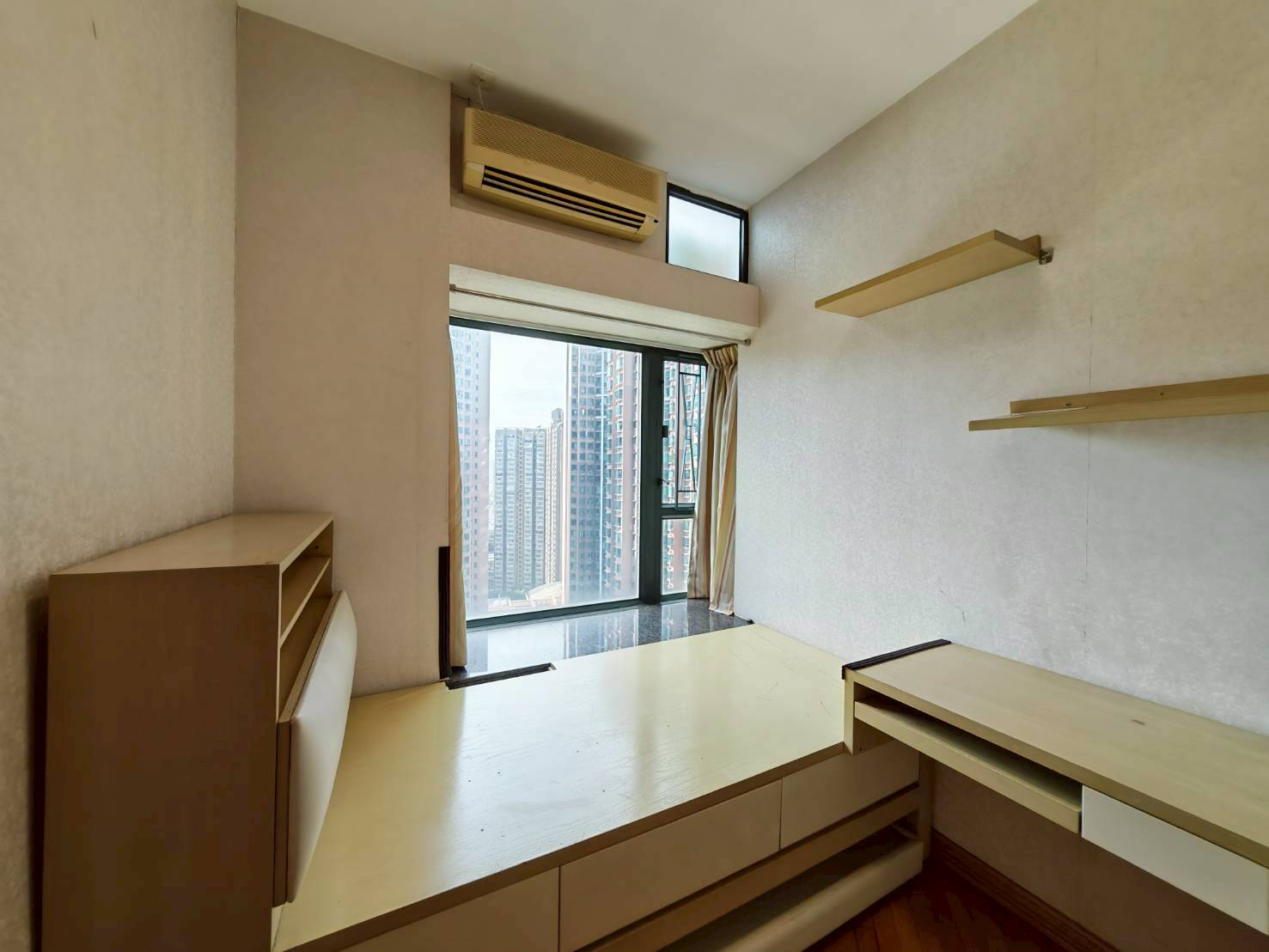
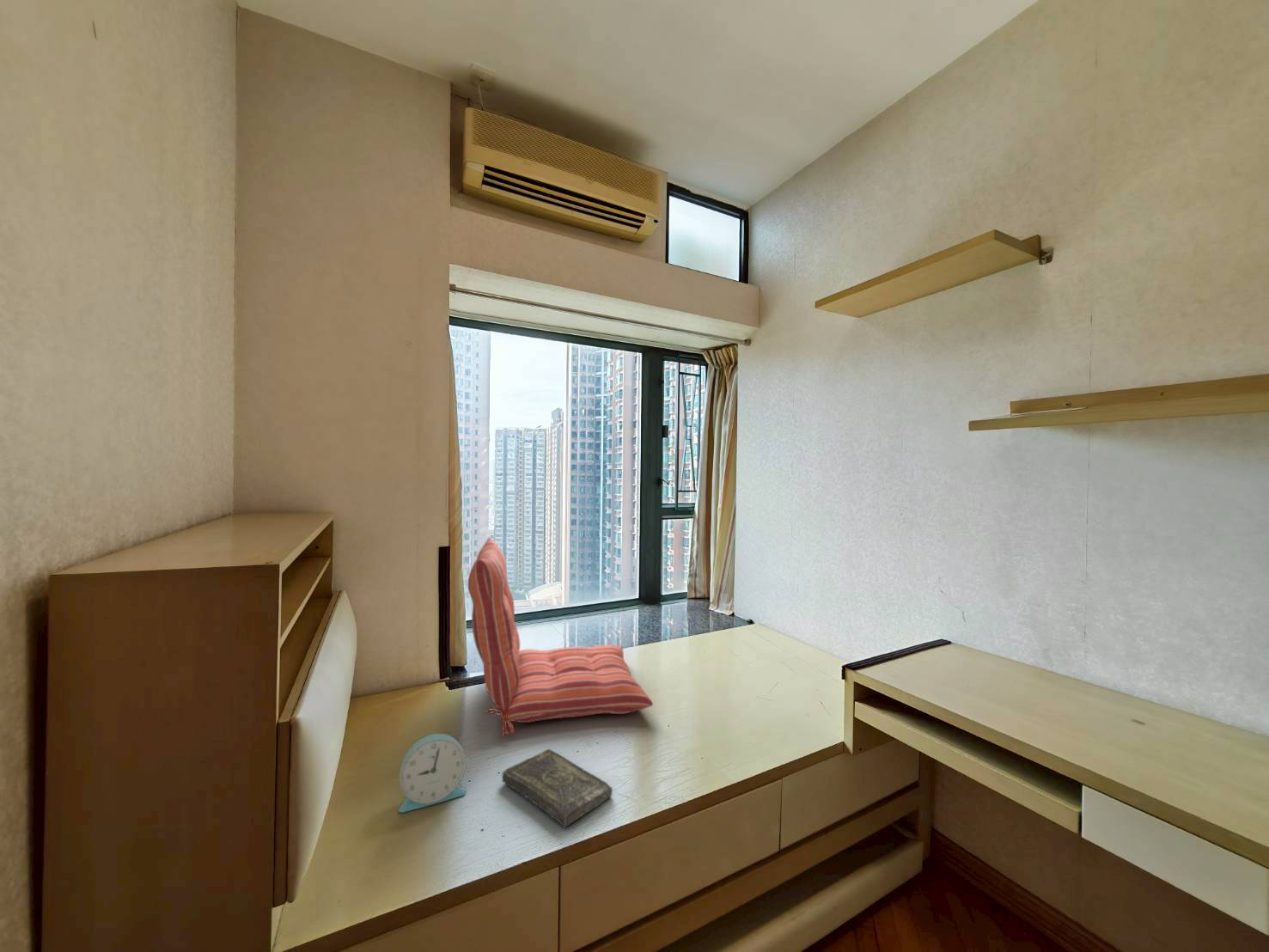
+ book (556, 782)
+ alarm clock (432, 764)
+ seat cushion (559, 648)
